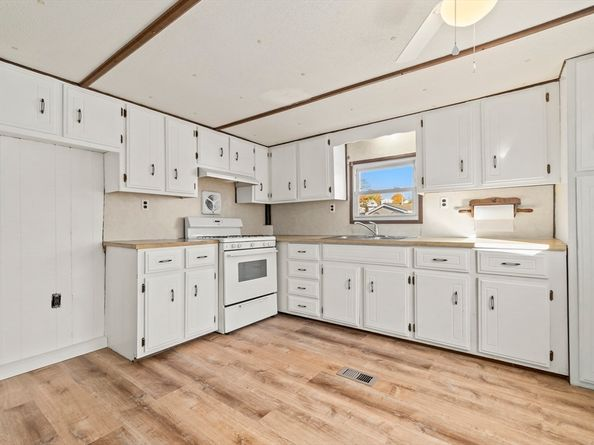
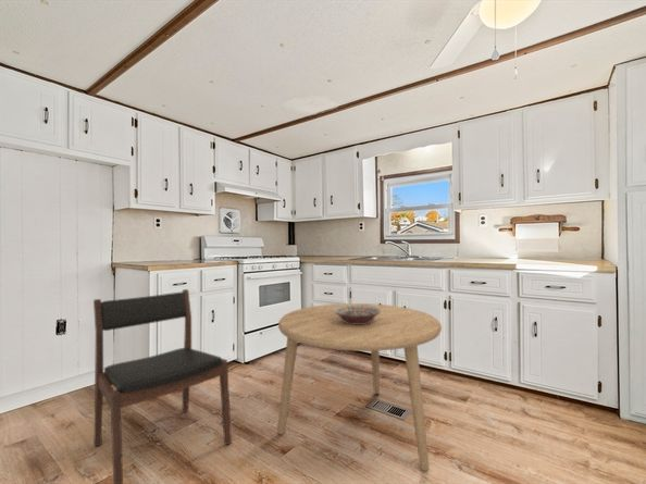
+ dining table (372, 372)
+ decorative bowl (357, 315)
+ dining chair (160, 372)
